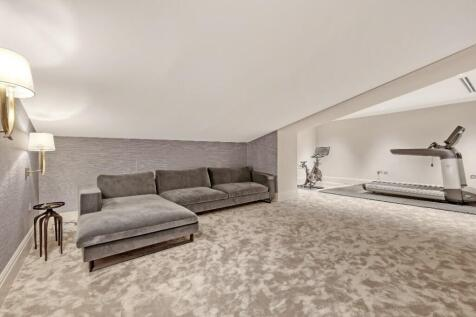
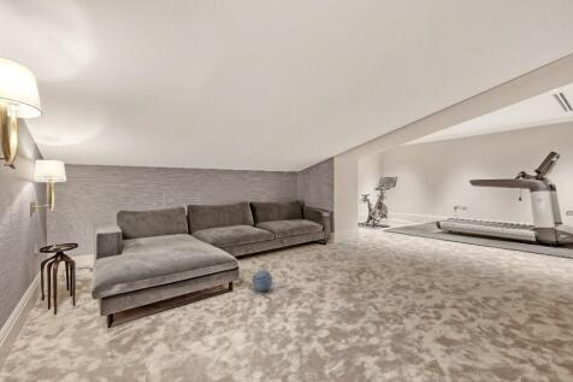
+ decorative ball (262, 281)
